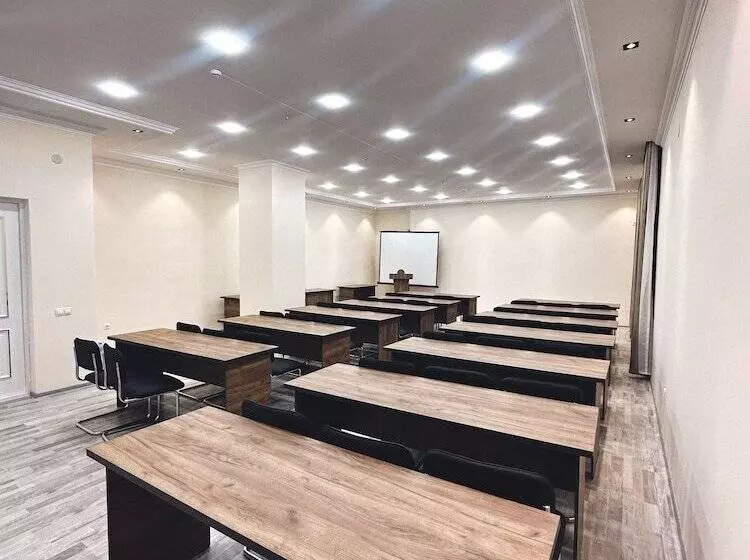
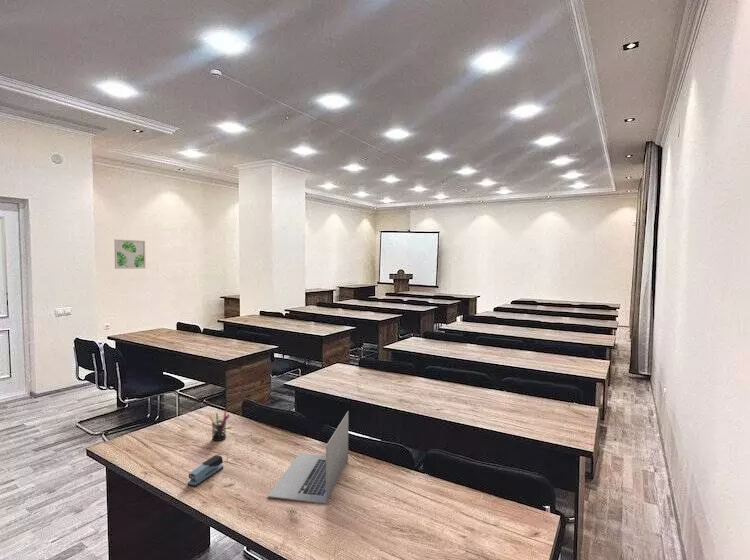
+ wall art (130, 254)
+ laptop (311, 454)
+ stapler (206, 469)
+ pen holder (219, 424)
